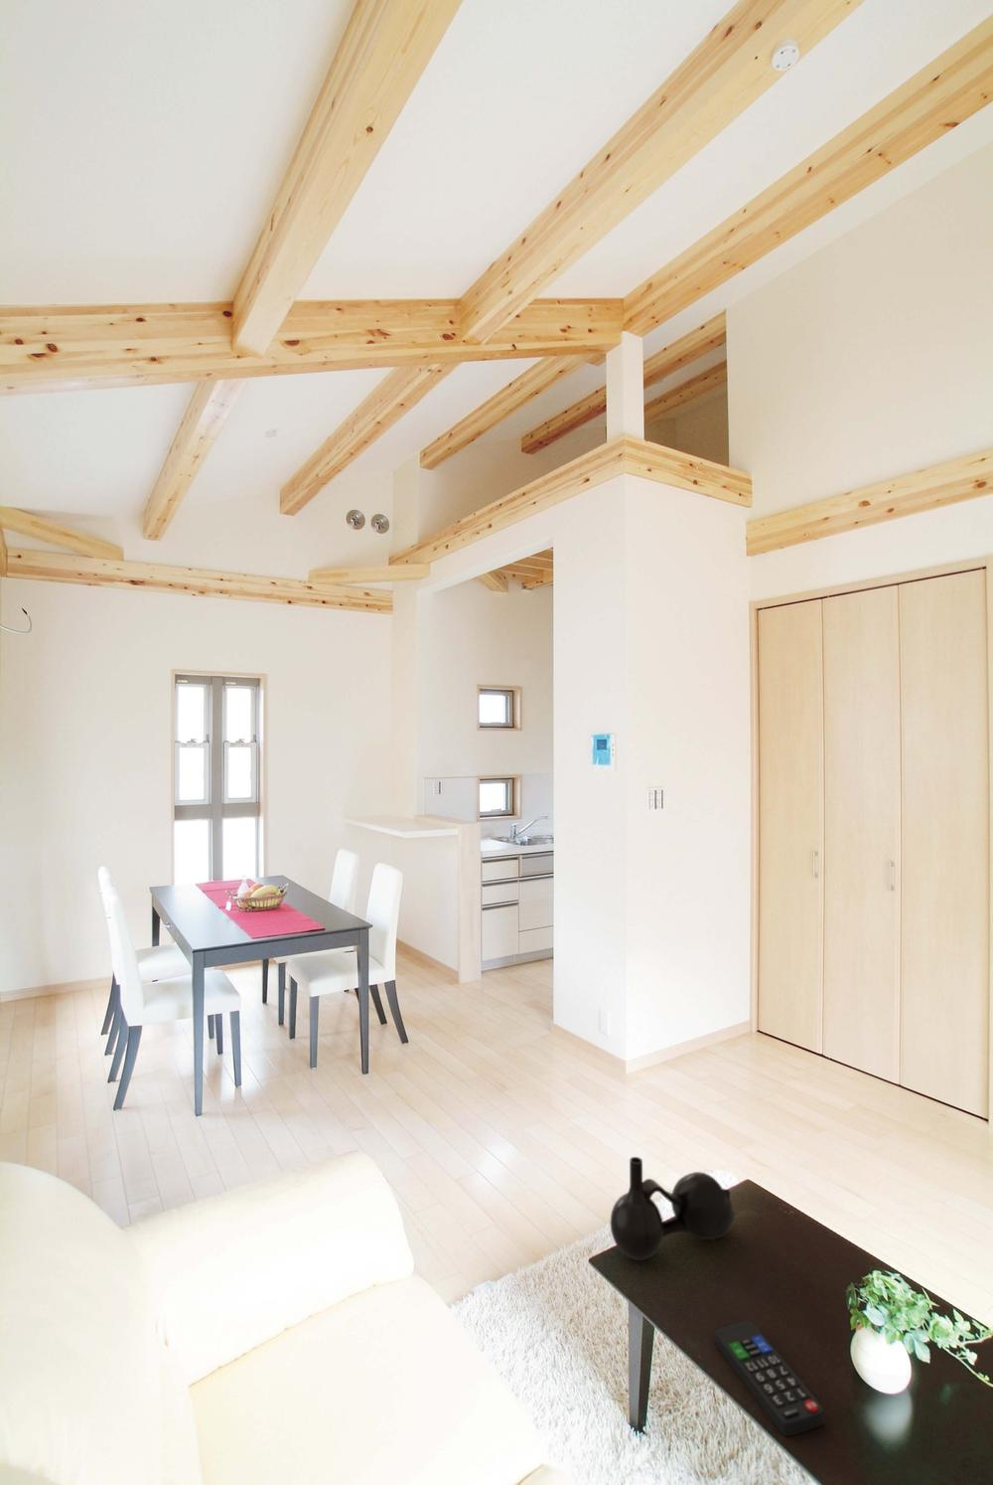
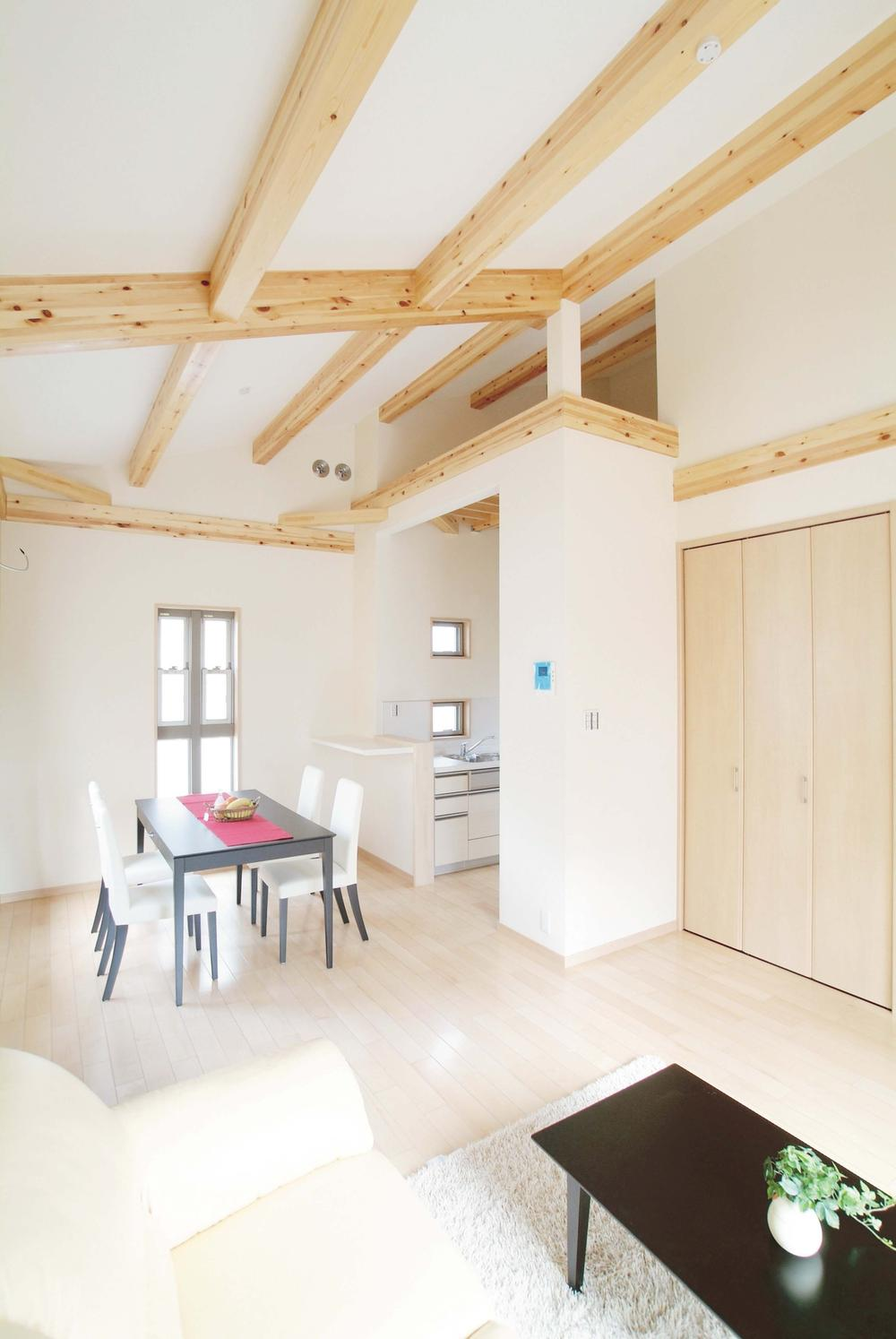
- decorative vase (675, 1196)
- remote control (766, 1373)
